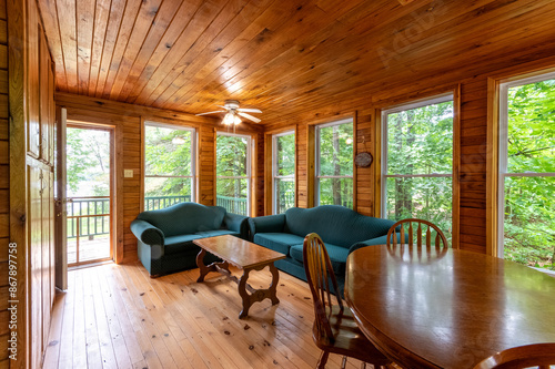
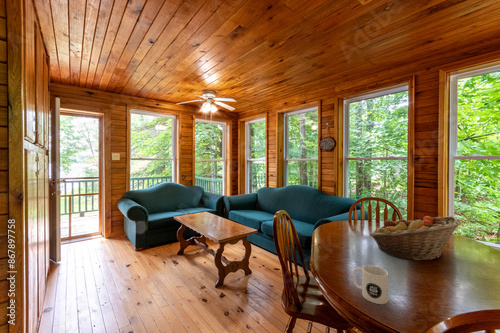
+ fruit basket (412, 232)
+ mug (369, 281)
